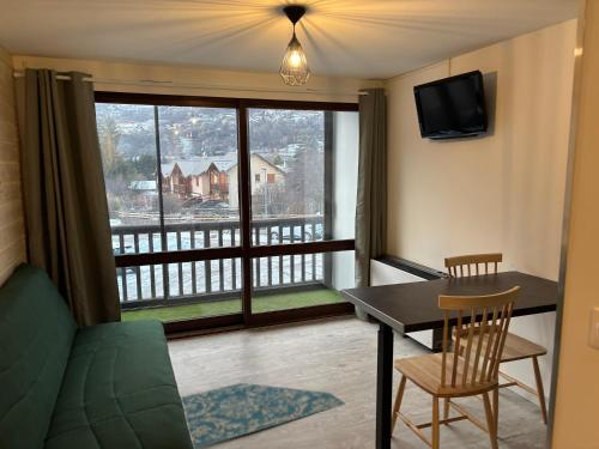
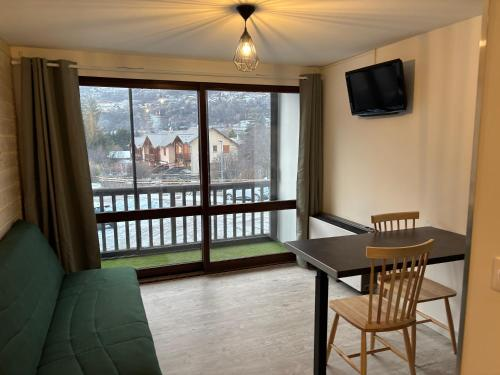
- rug (238, 406)
